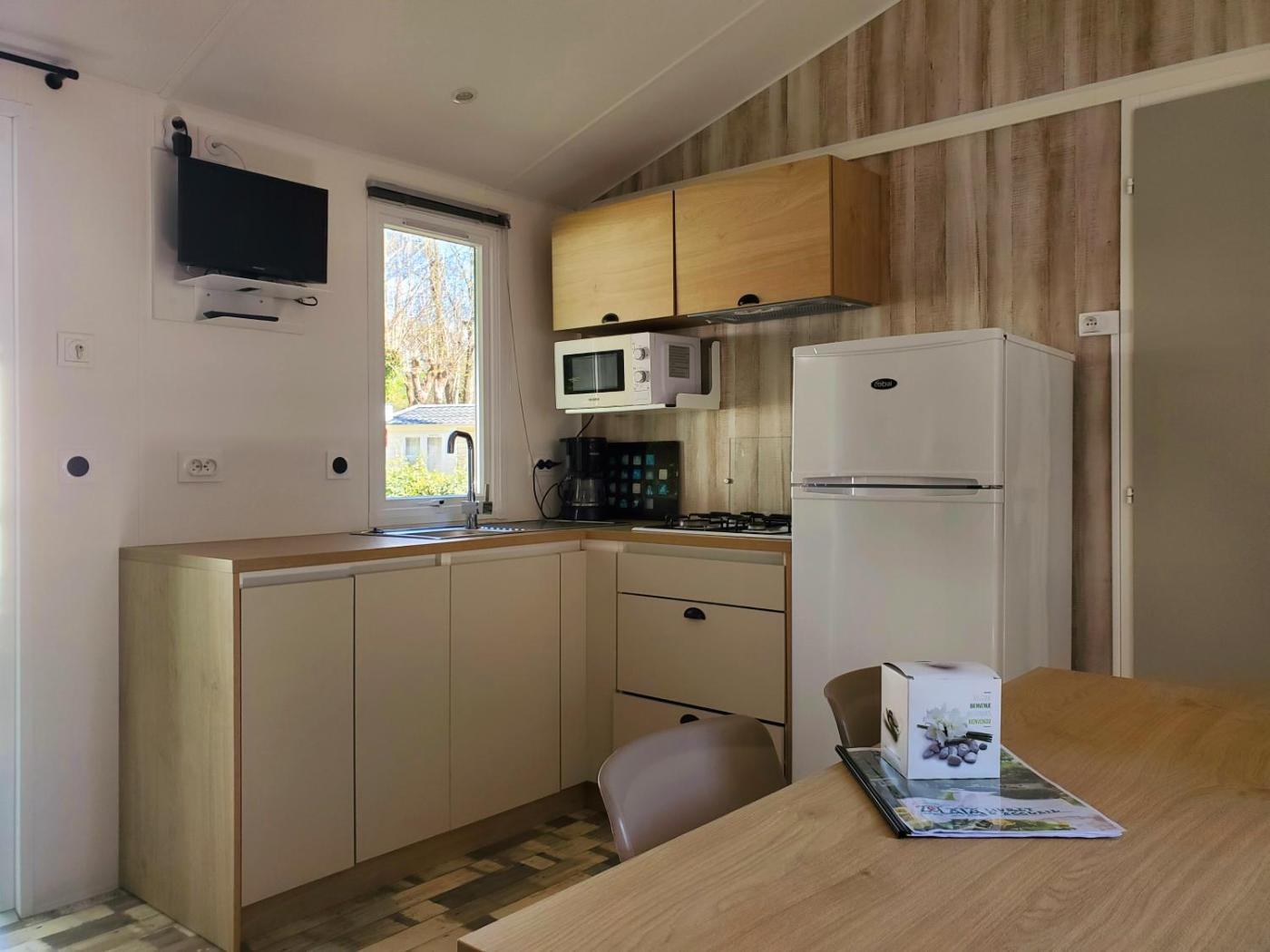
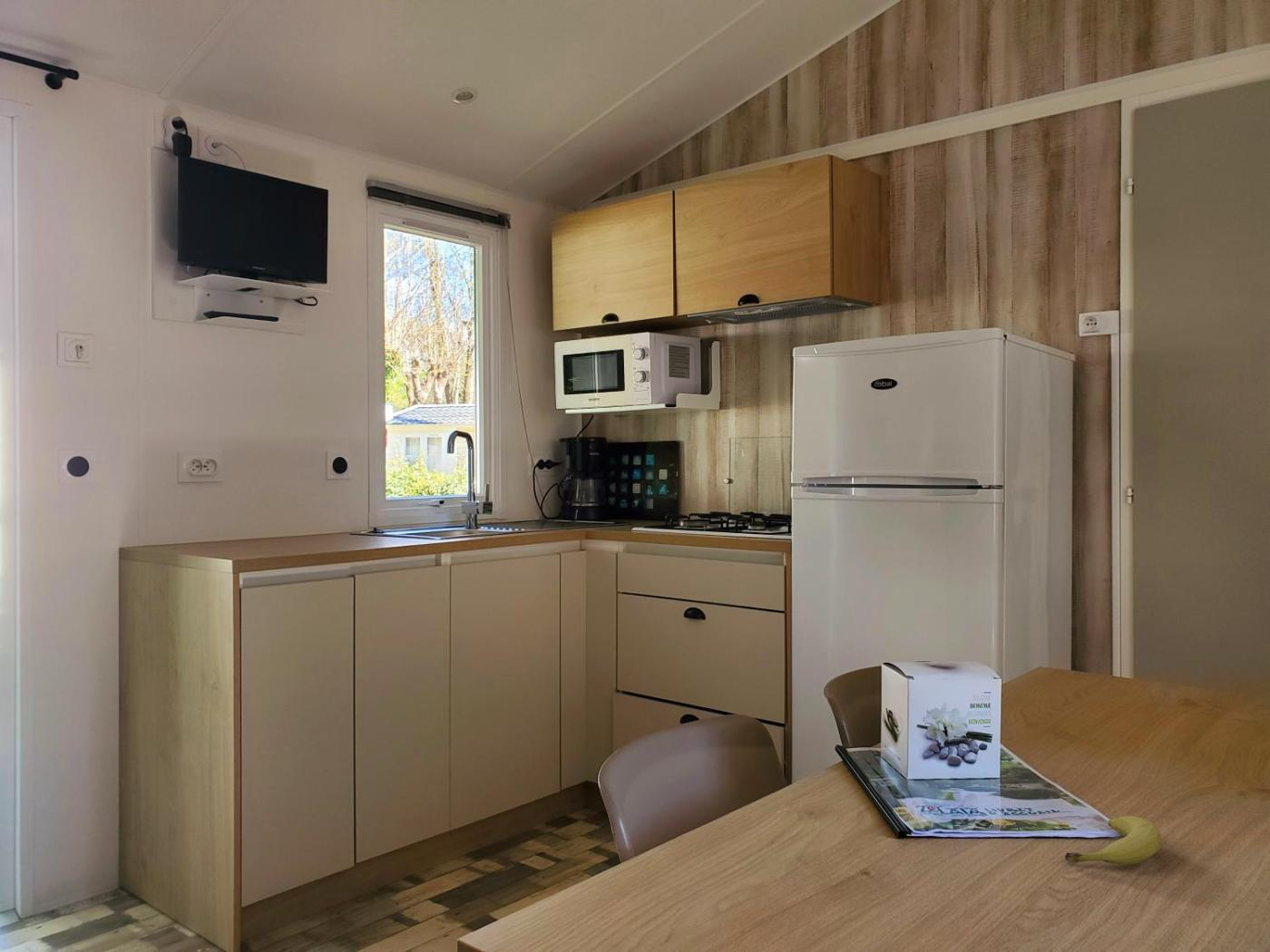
+ fruit (1120, 839)
